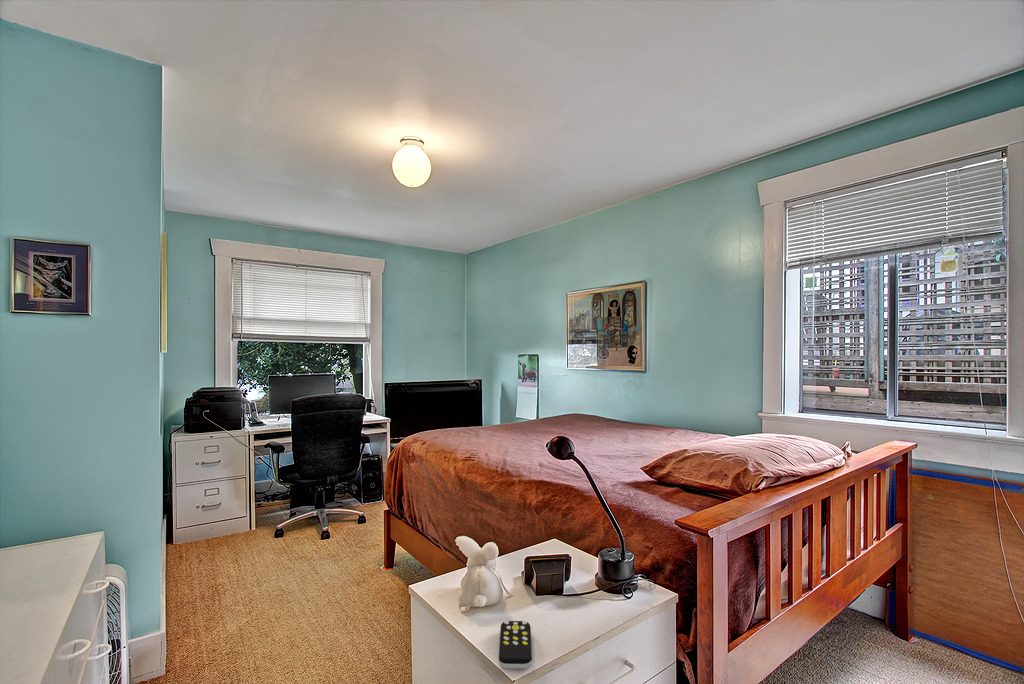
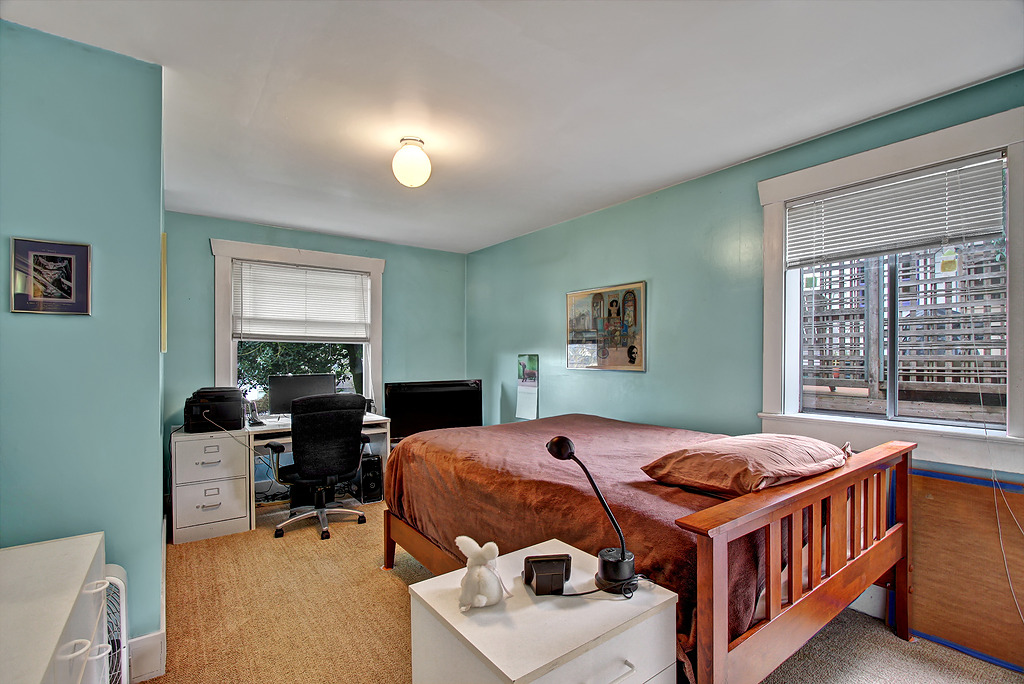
- remote control (515, 642)
